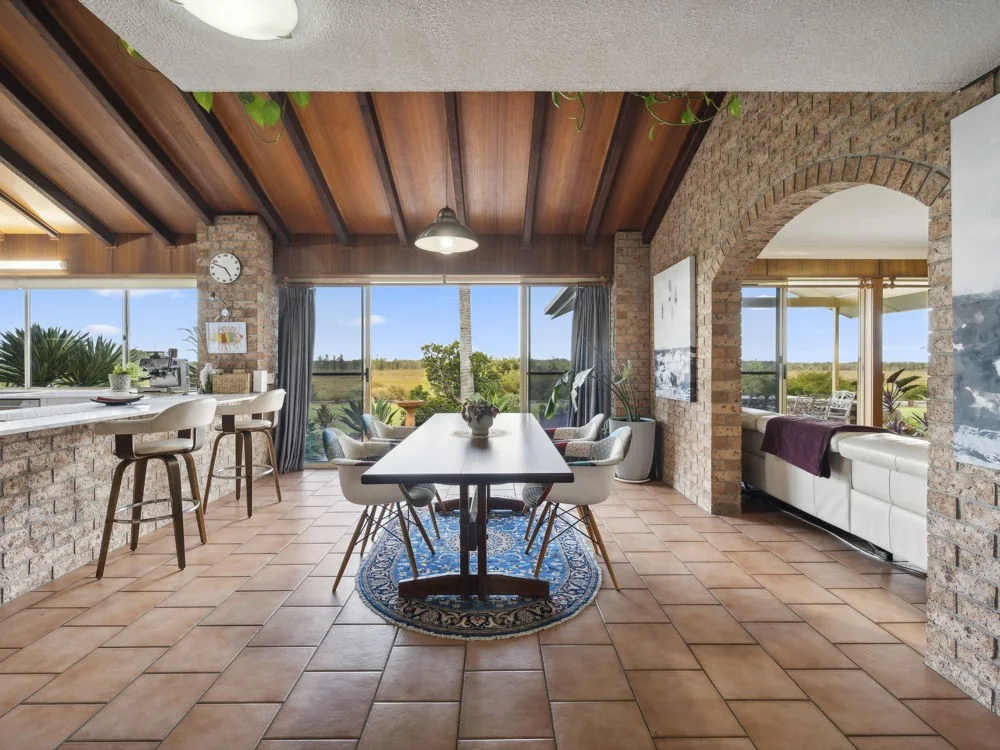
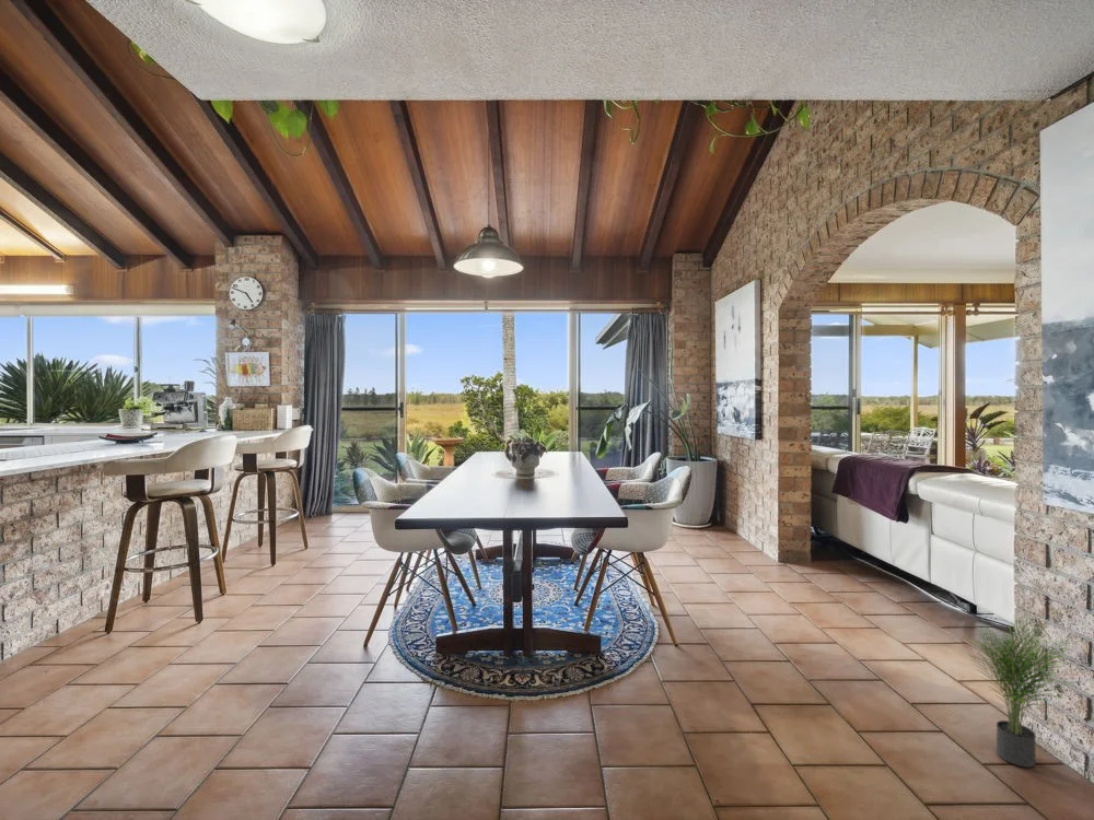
+ potted plant (1009, 680)
